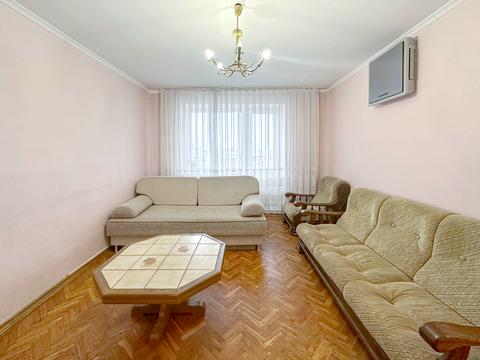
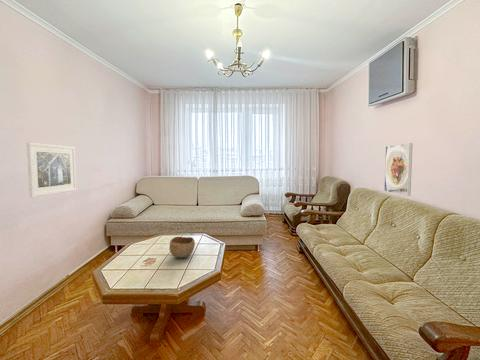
+ bowl (182, 247)
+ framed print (54, 169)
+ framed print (397, 169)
